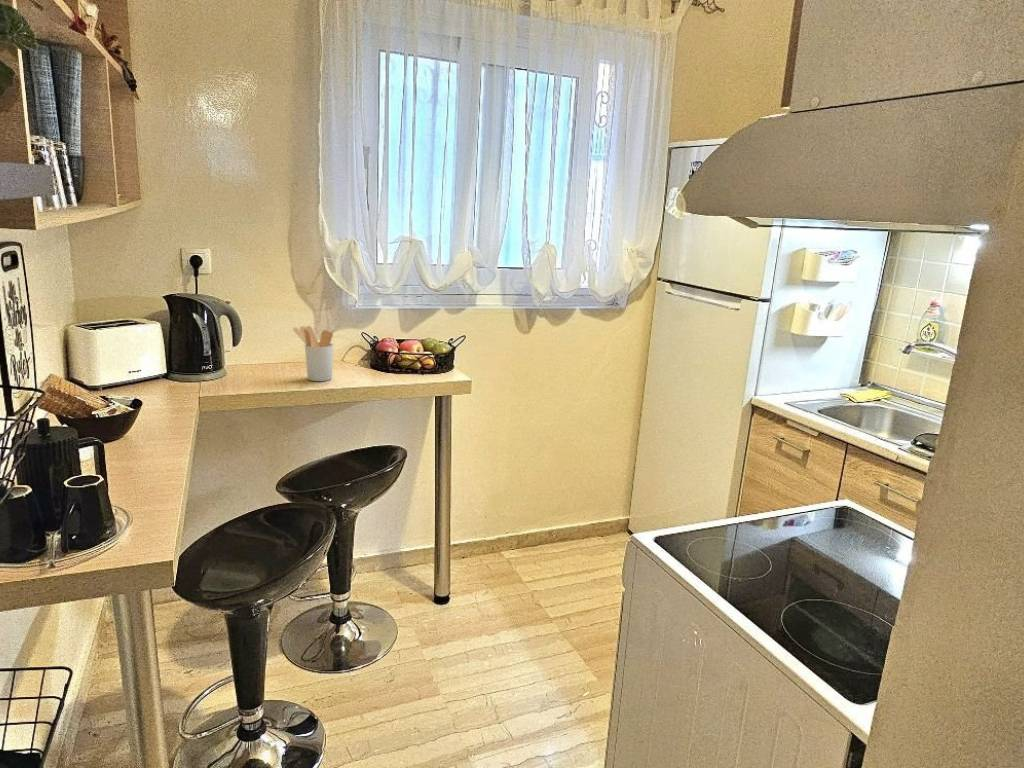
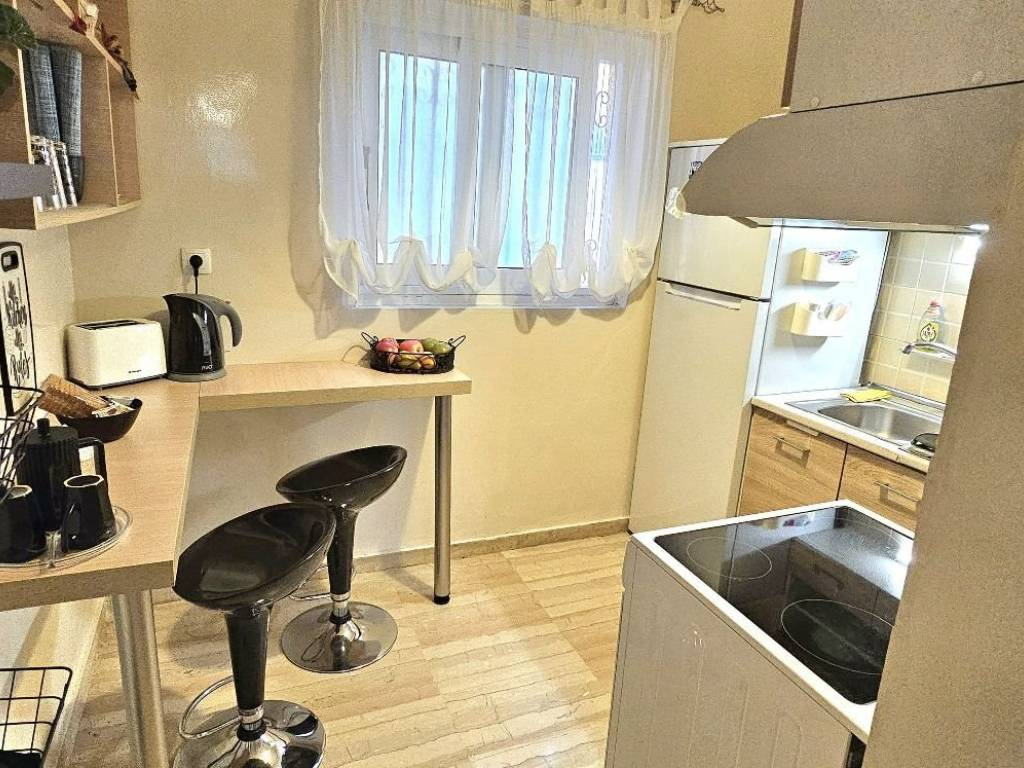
- utensil holder (314, 352)
